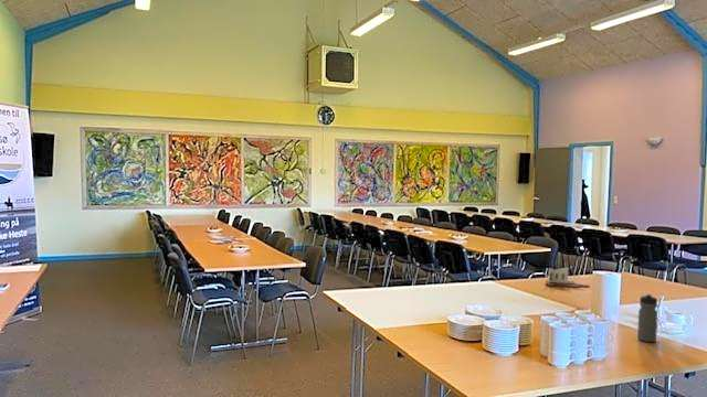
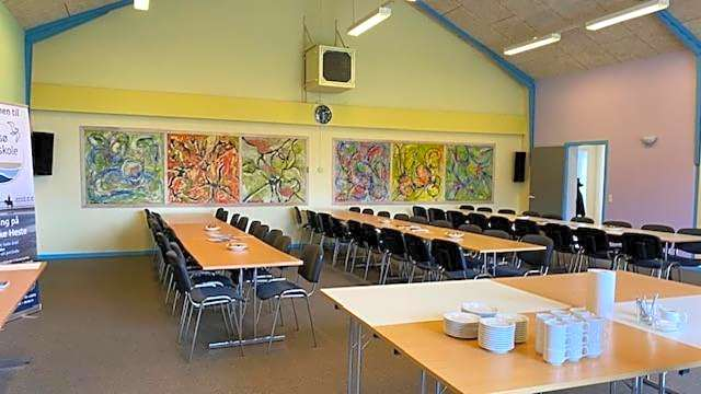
- water bottle (647, 316)
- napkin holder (564, 276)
